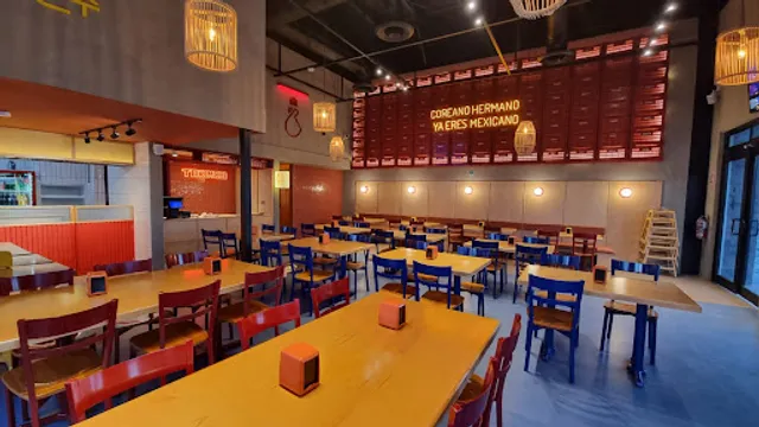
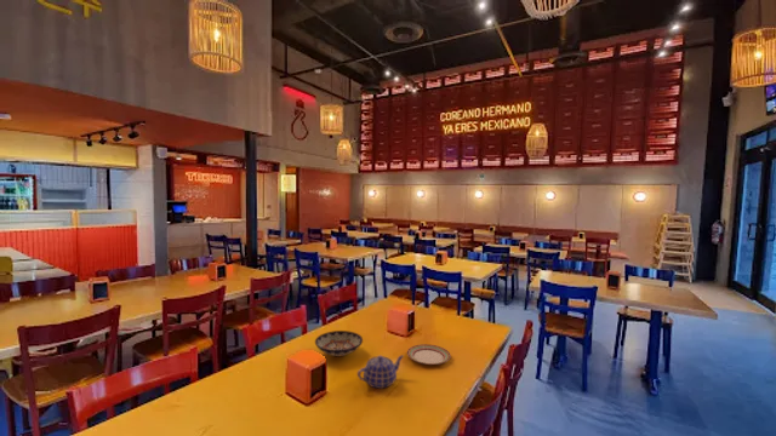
+ plate (428, 355)
+ bowl (338, 346)
+ teapot (381, 368)
